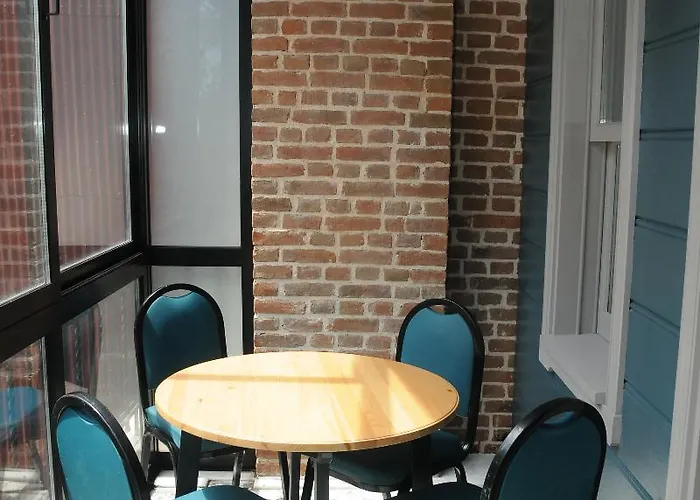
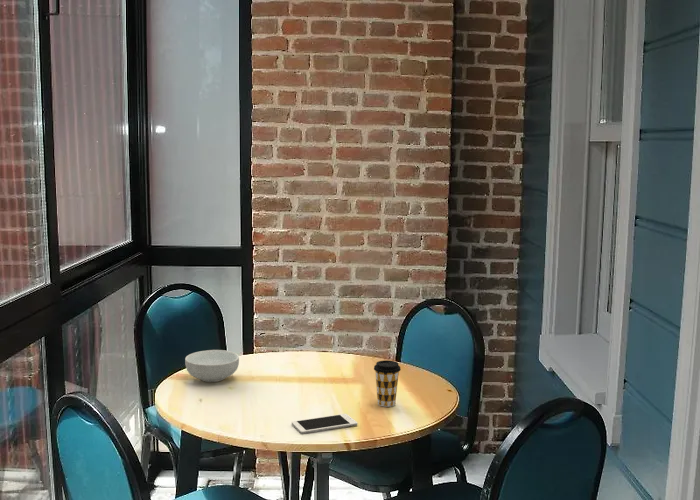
+ cereal bowl (212, 367)
+ coffee cup (386, 383)
+ cell phone (324, 423)
